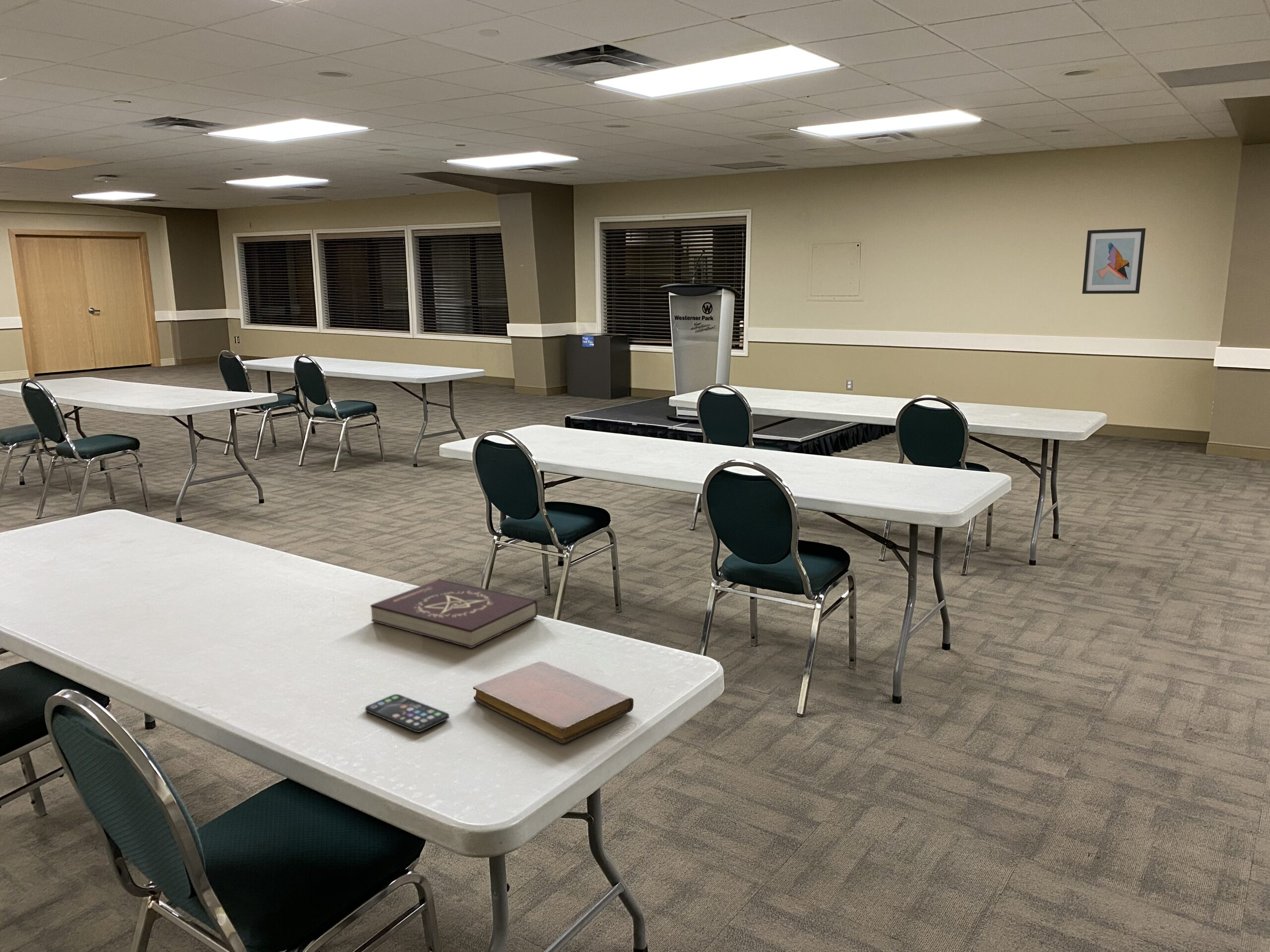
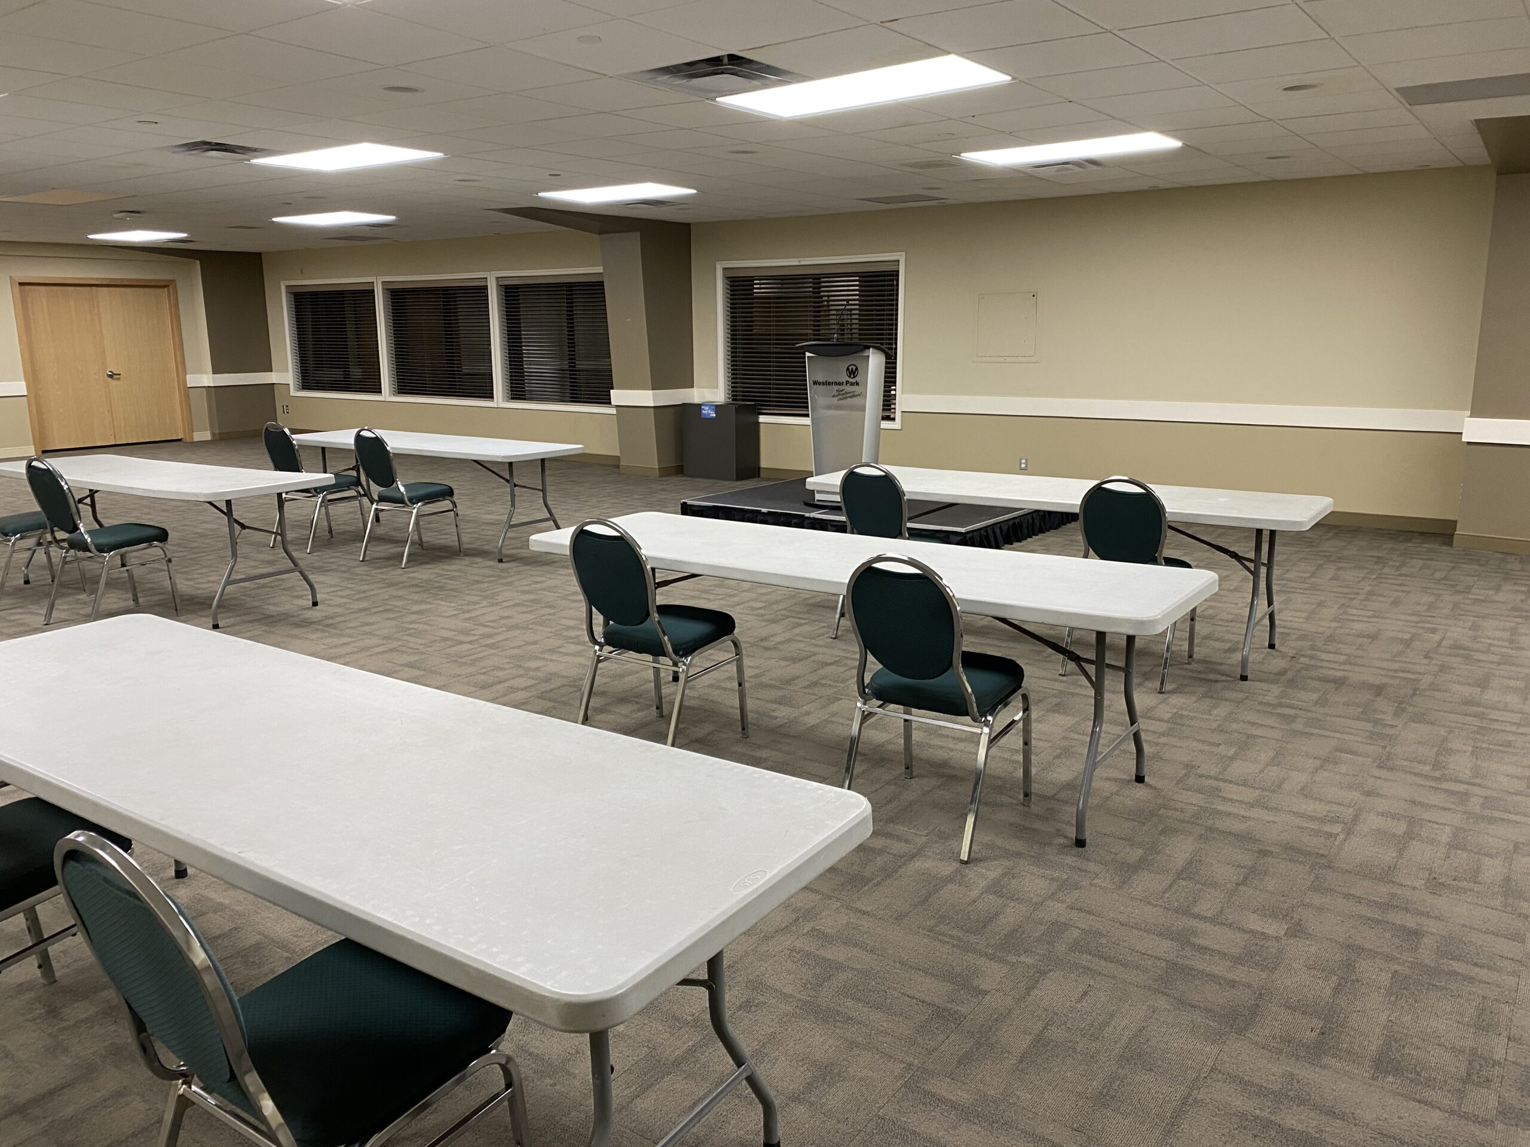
- book (455, 610)
- notebook (552, 698)
- smartphone (407, 712)
- wall art (1113, 261)
